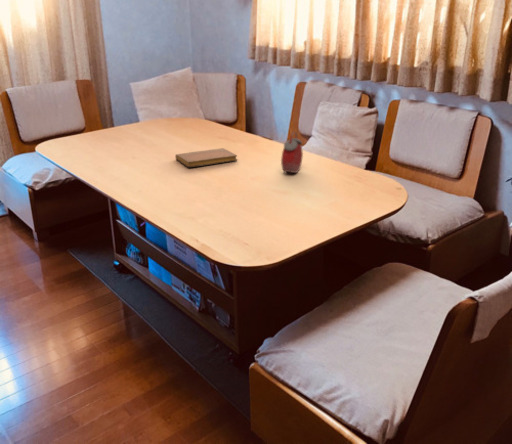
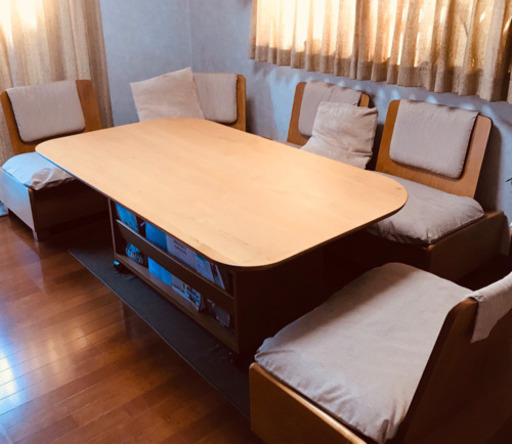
- notebook (206, 157)
- alarm clock (292, 152)
